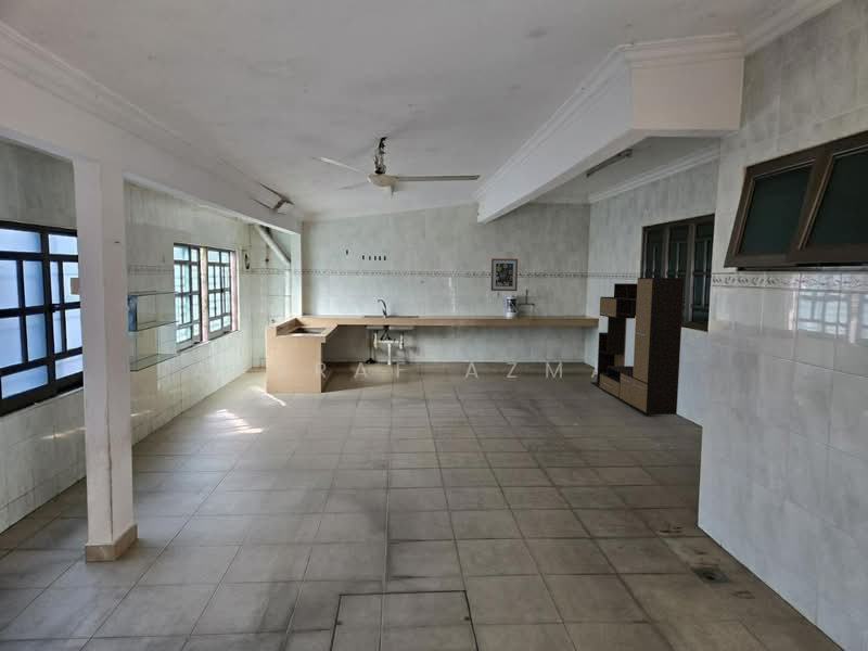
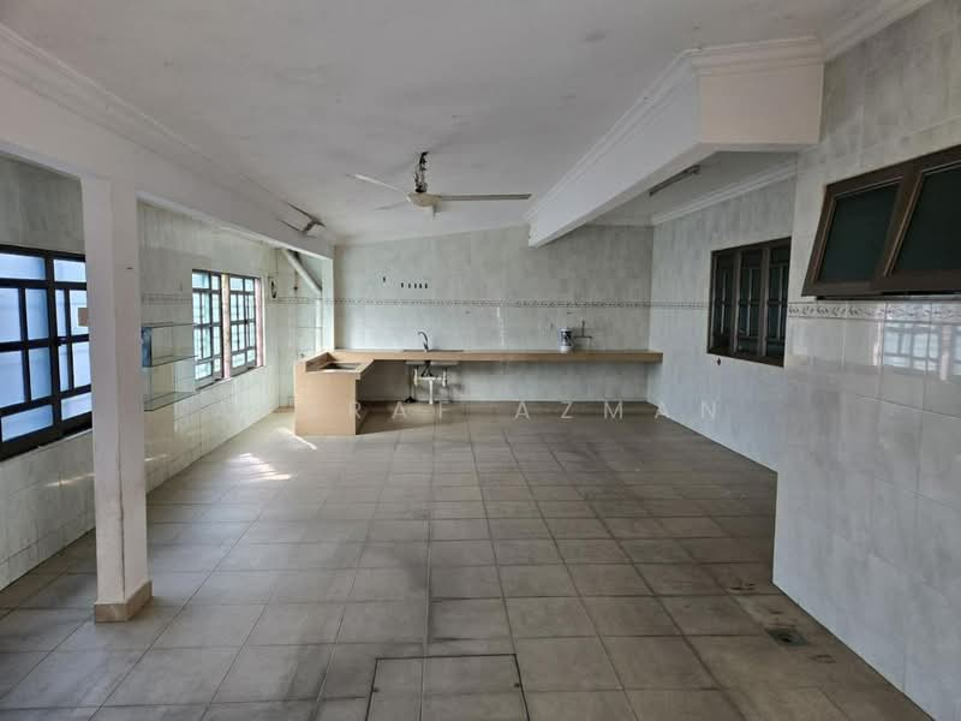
- wall art (503, 275)
- media console (625, 337)
